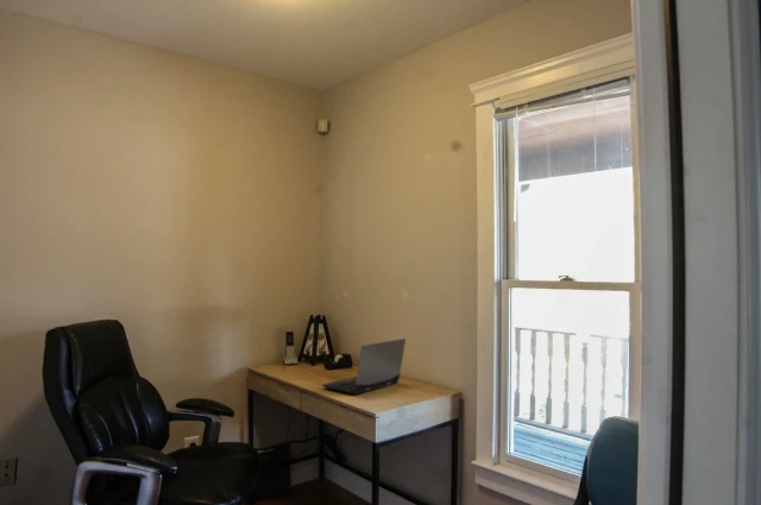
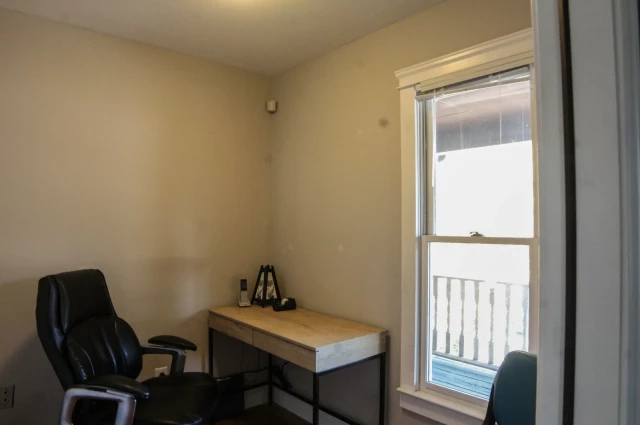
- laptop computer (364, 362)
